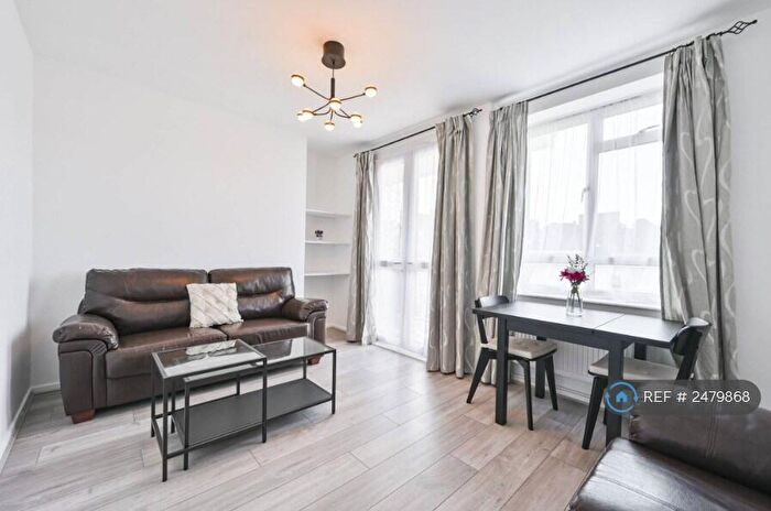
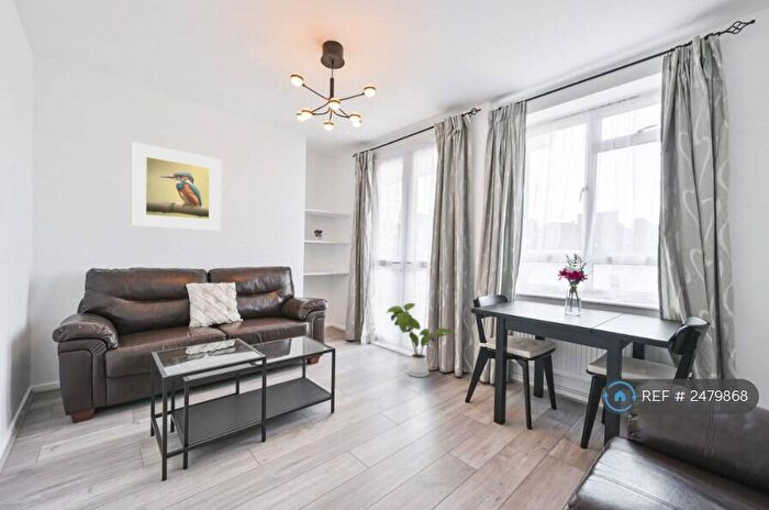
+ house plant (414, 340)
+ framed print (179, 189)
